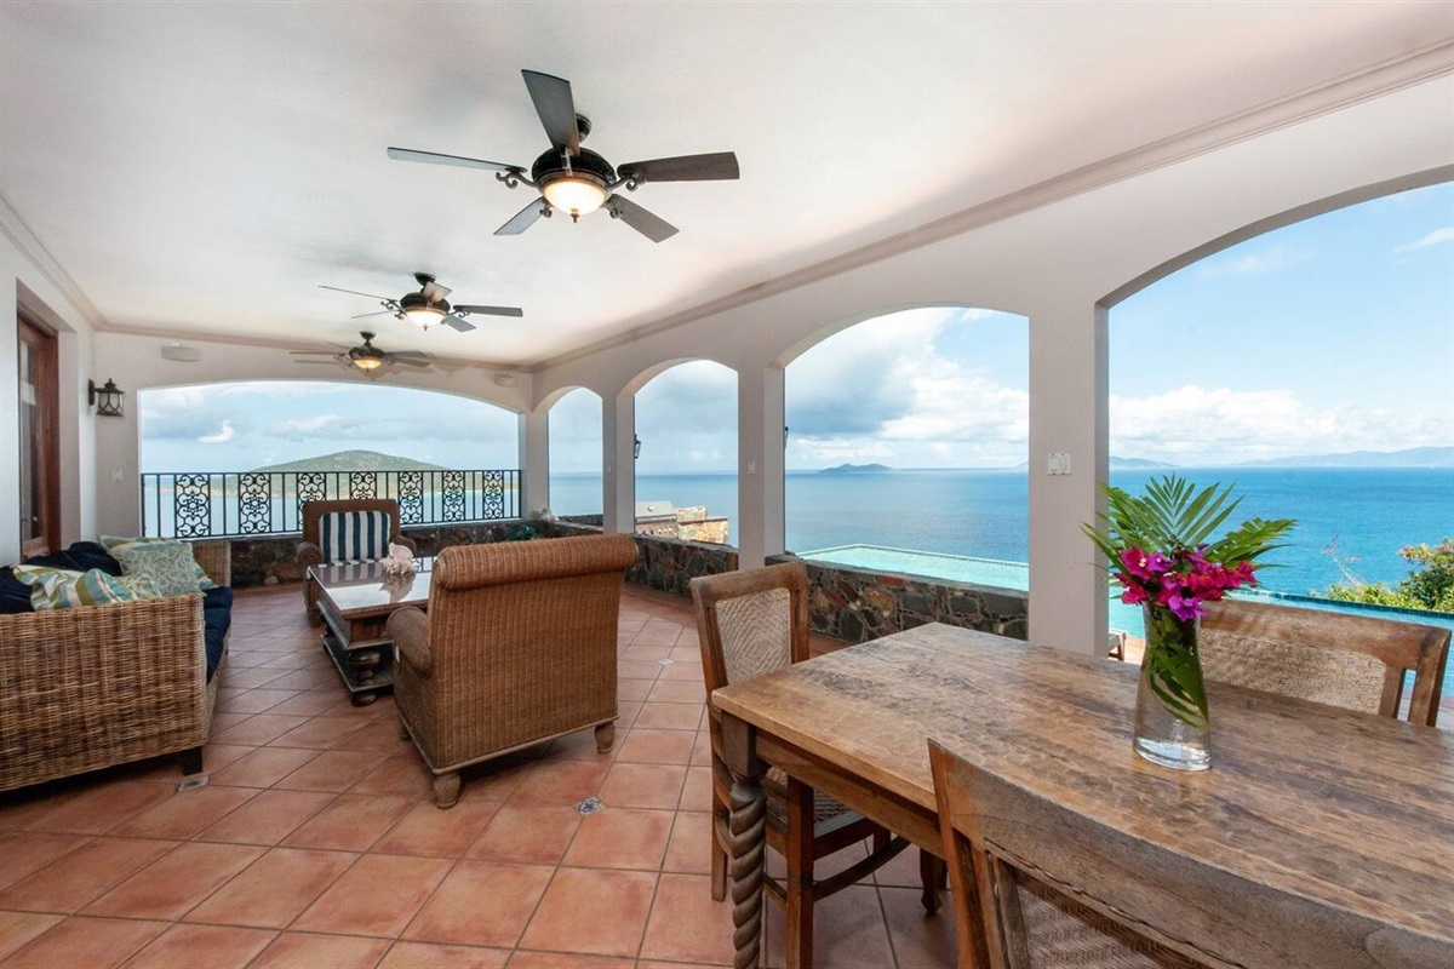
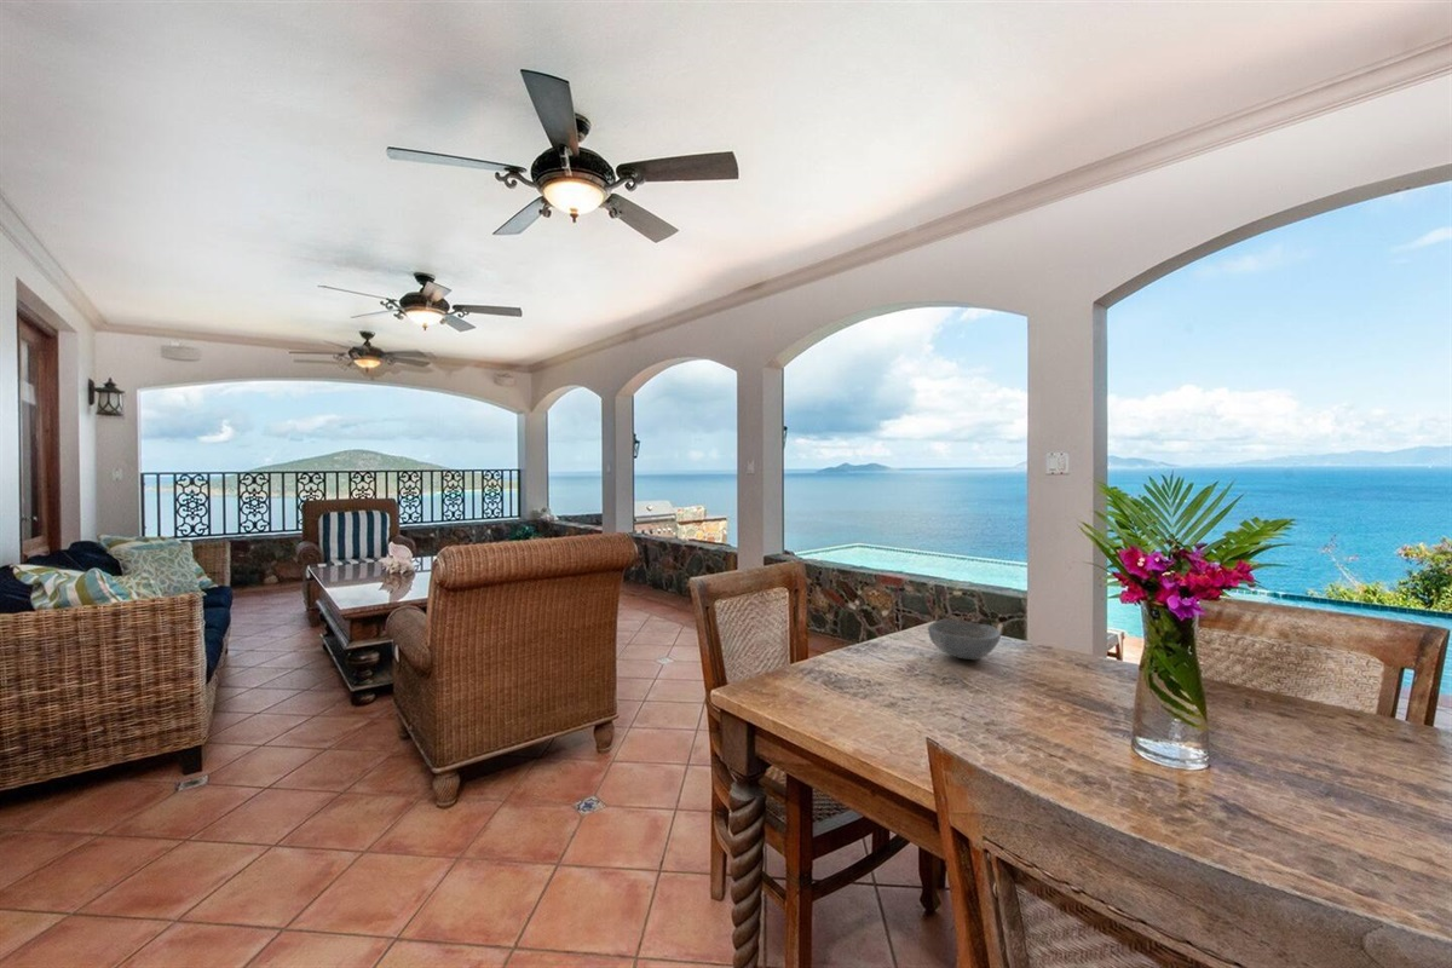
+ bowl (963, 641)
